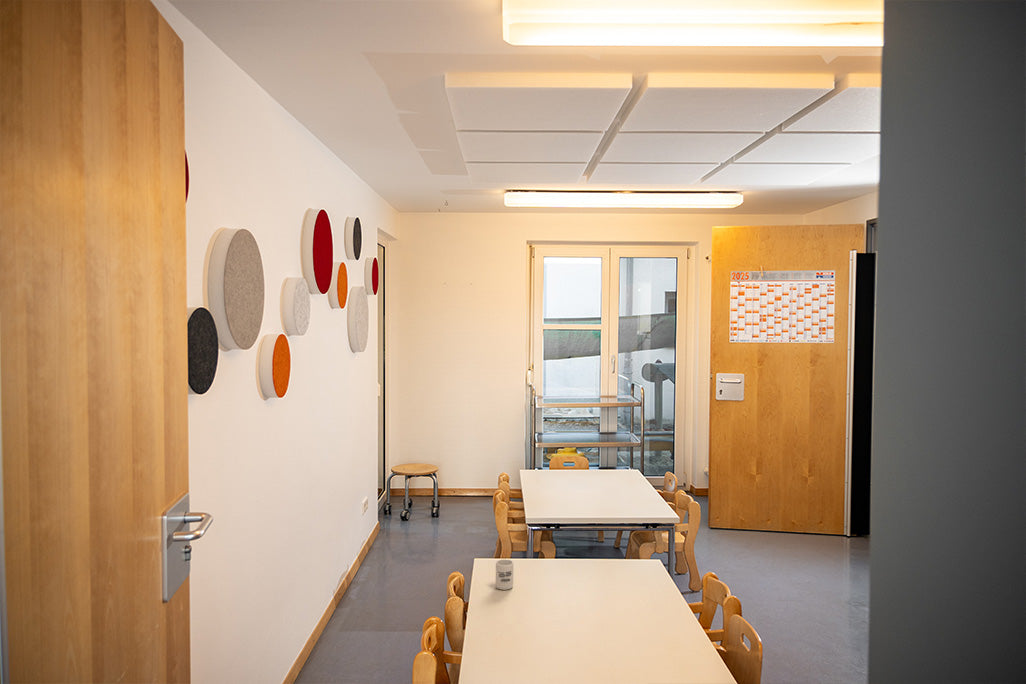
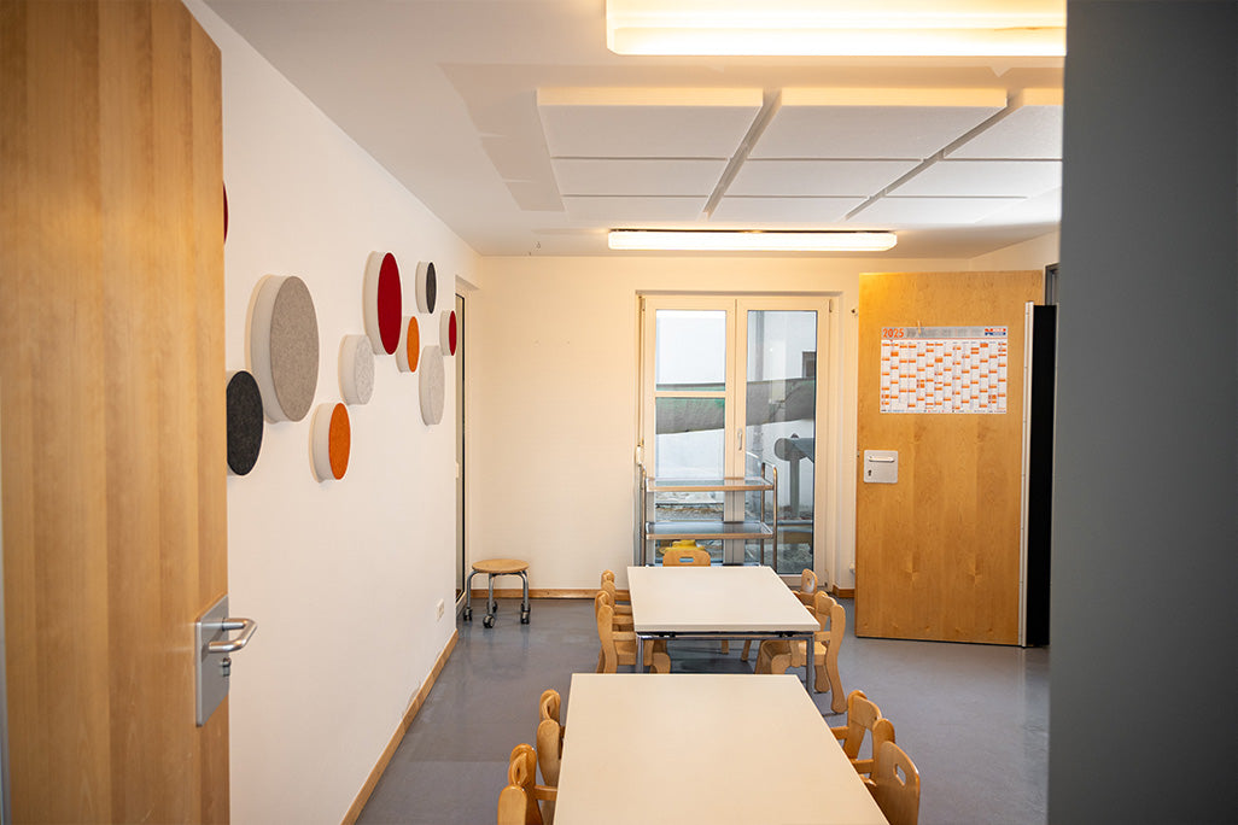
- cup (504, 574)
